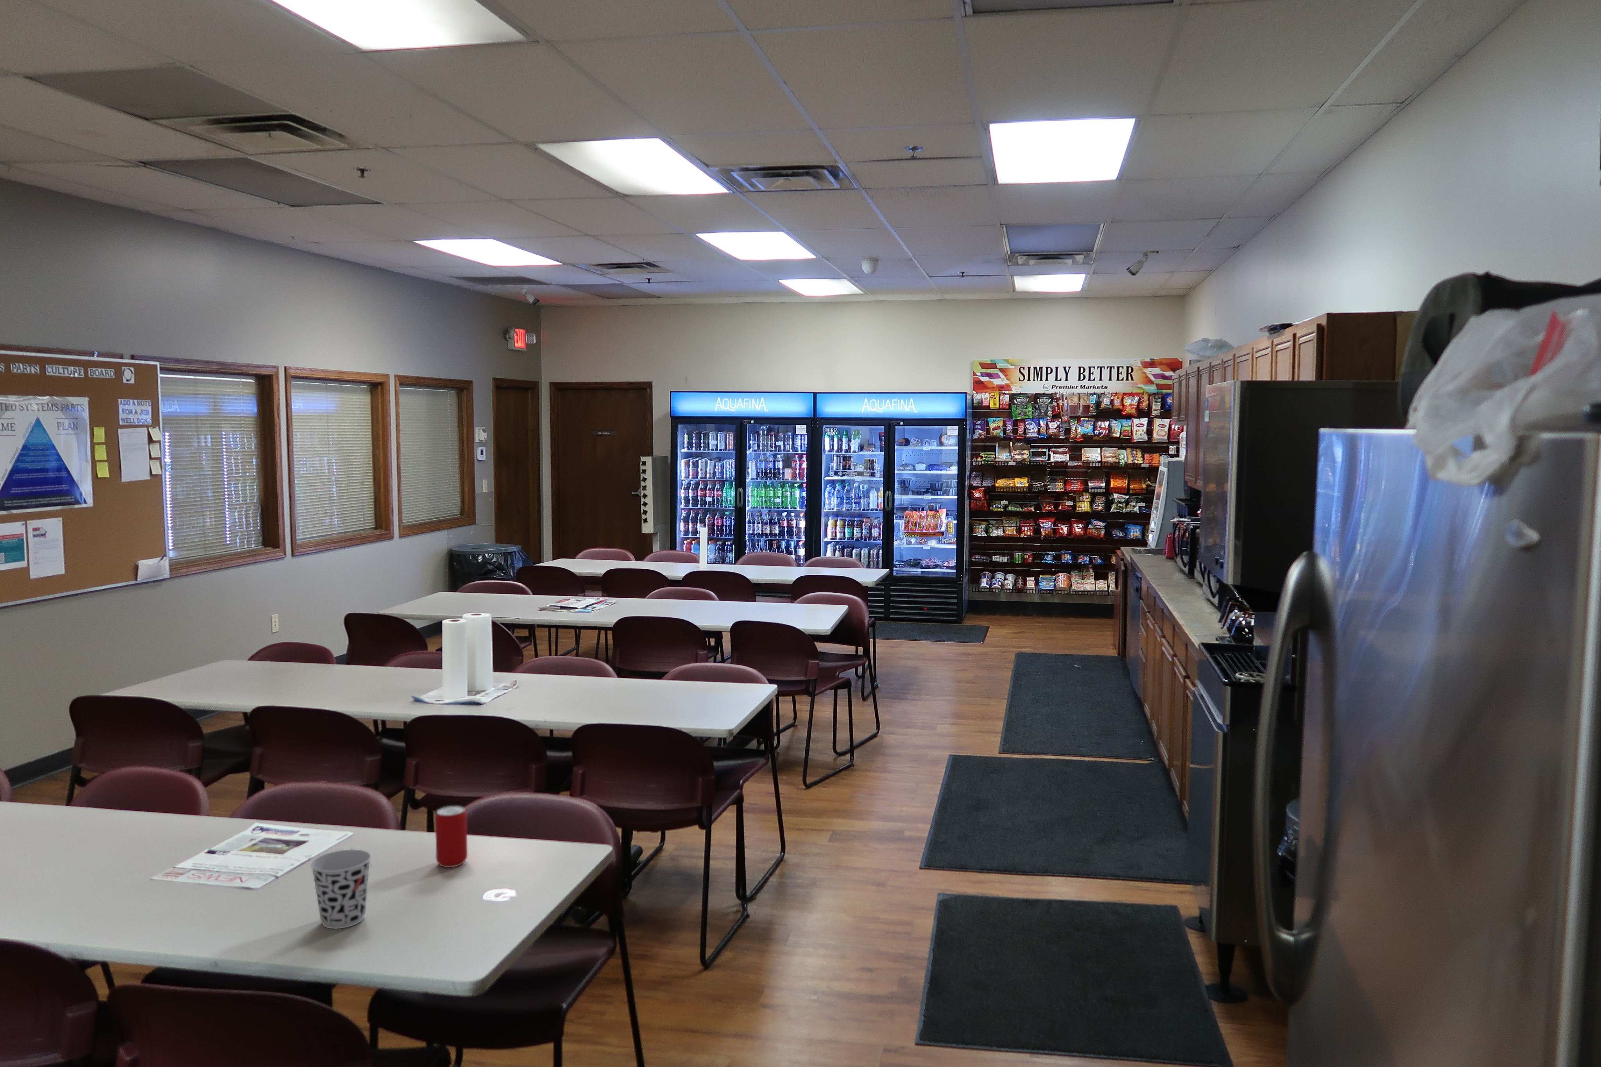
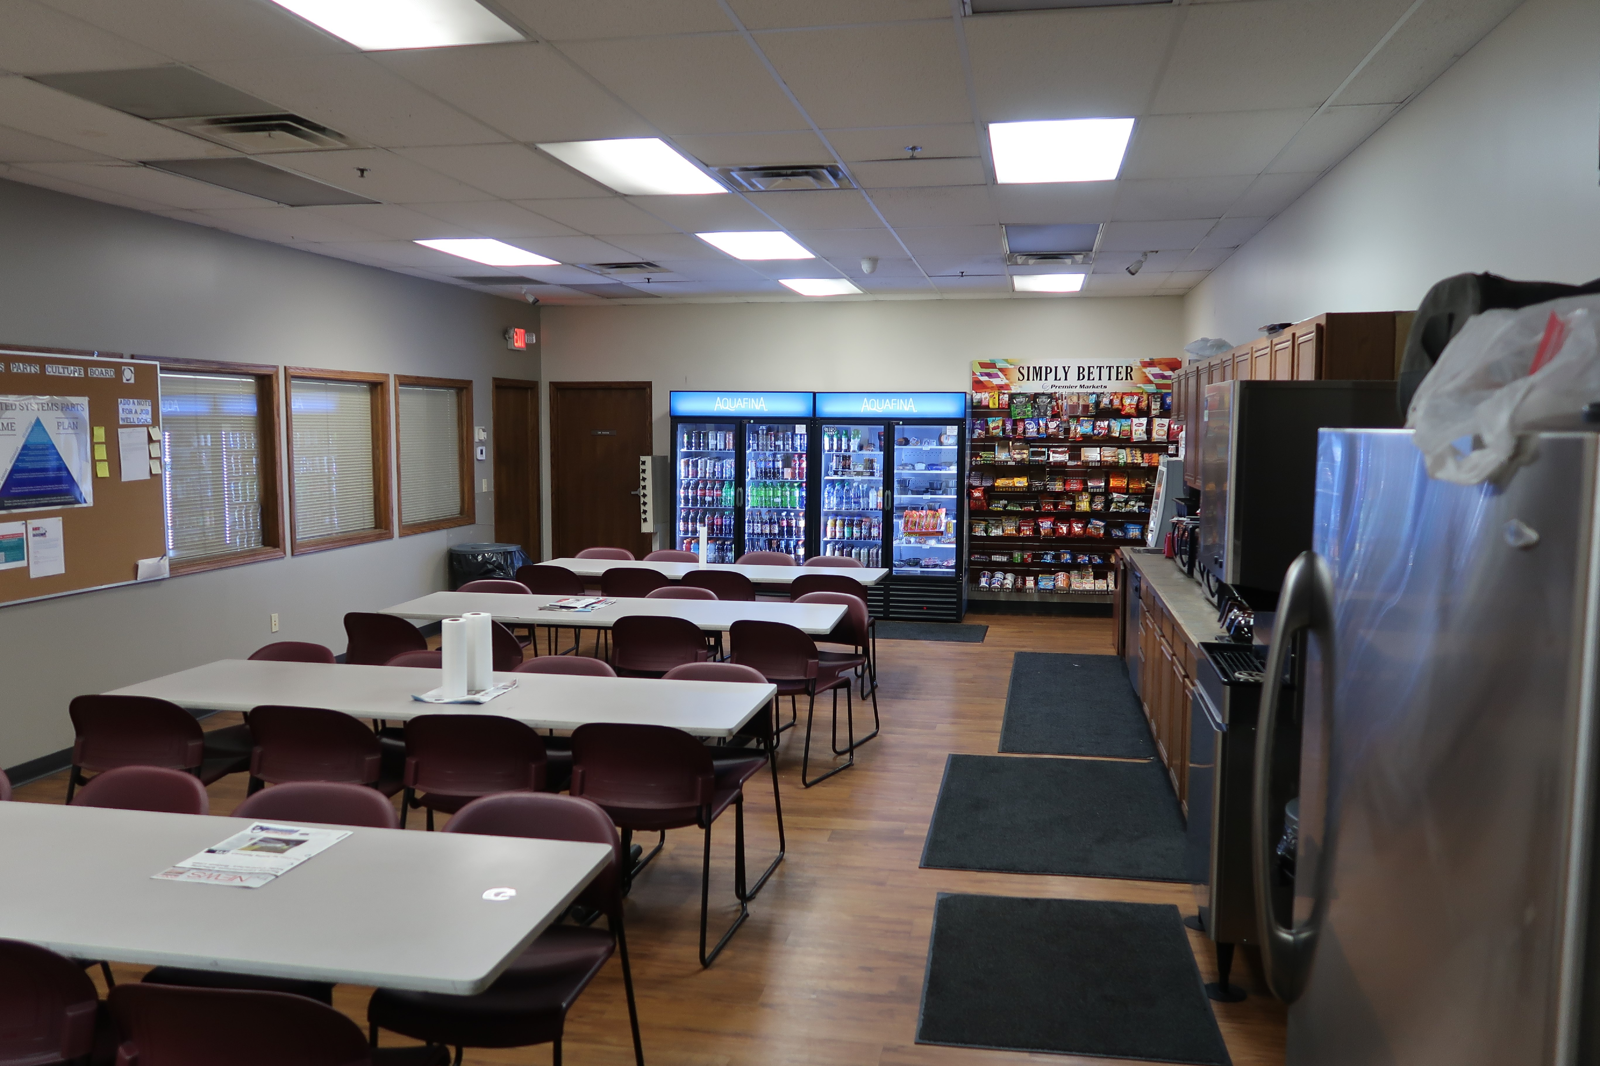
- beverage can (451, 836)
- cup (342, 890)
